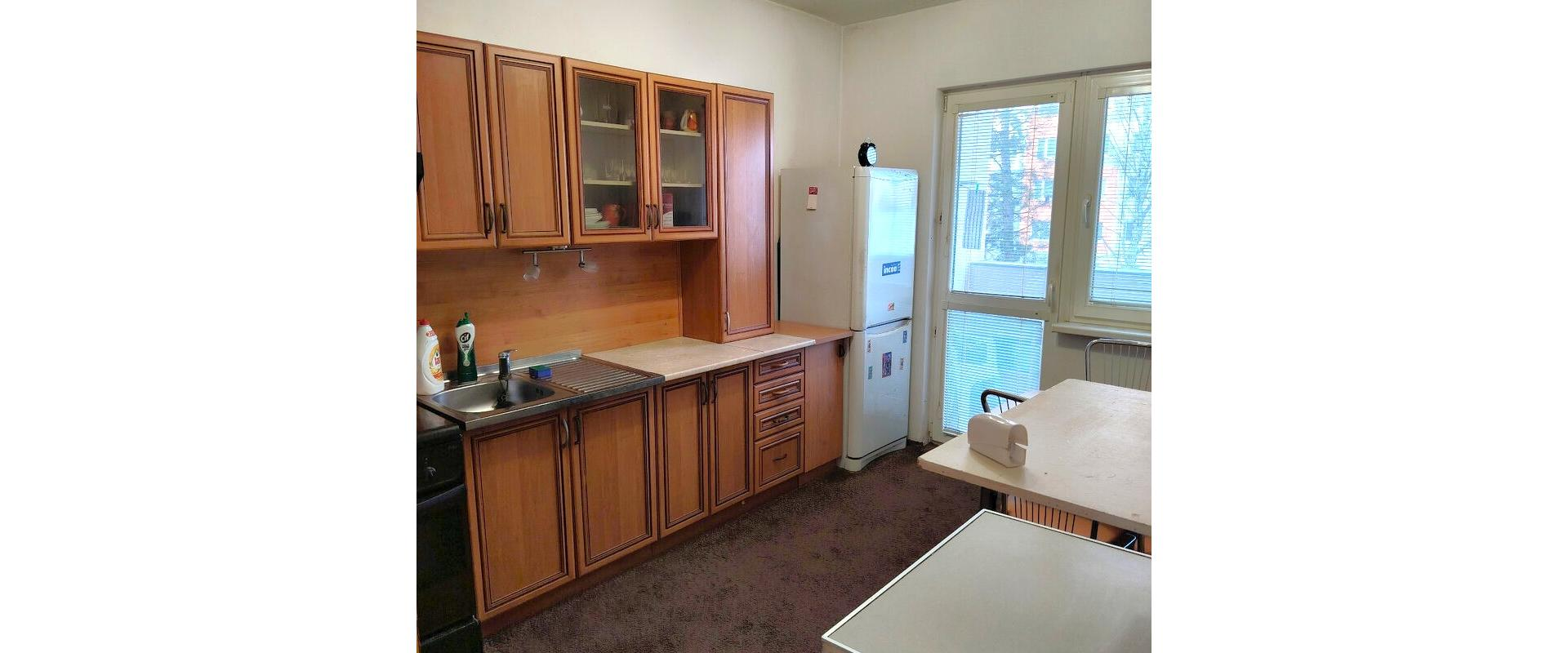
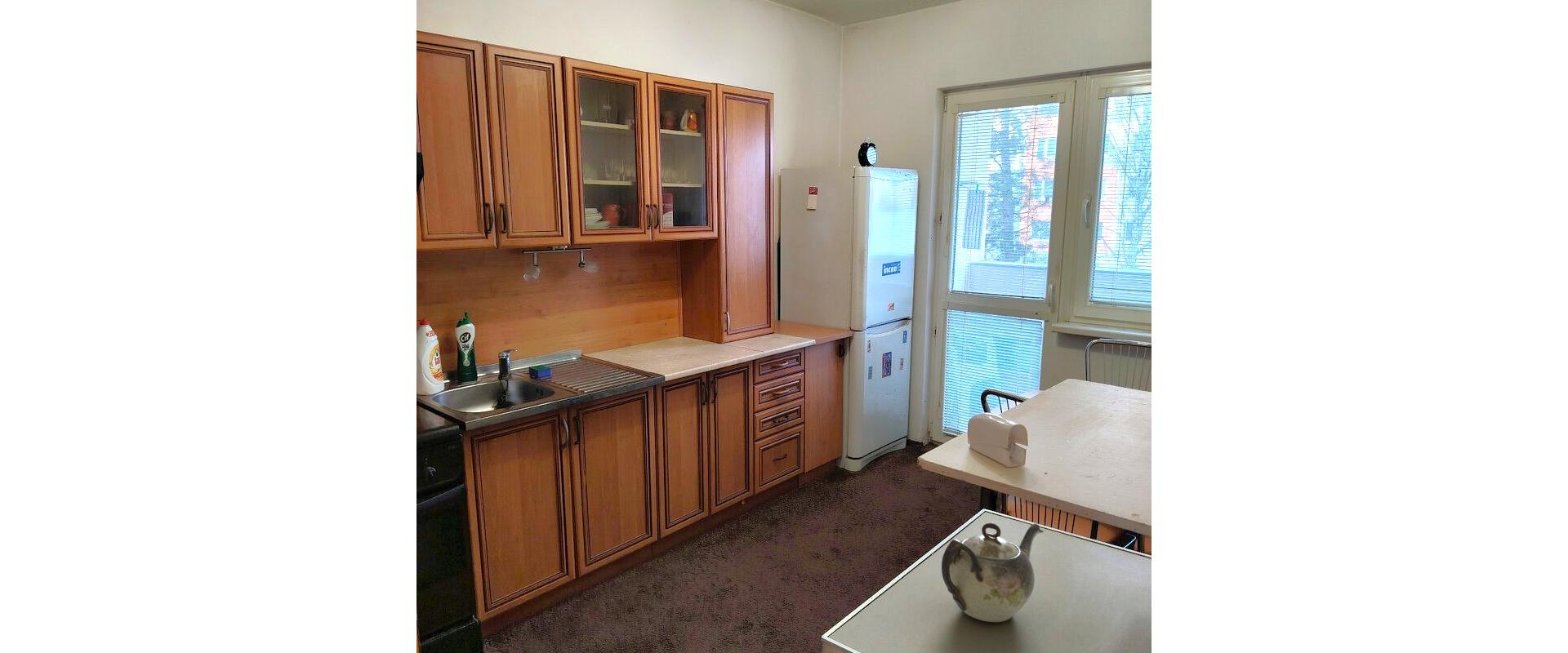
+ teapot (994, 565)
